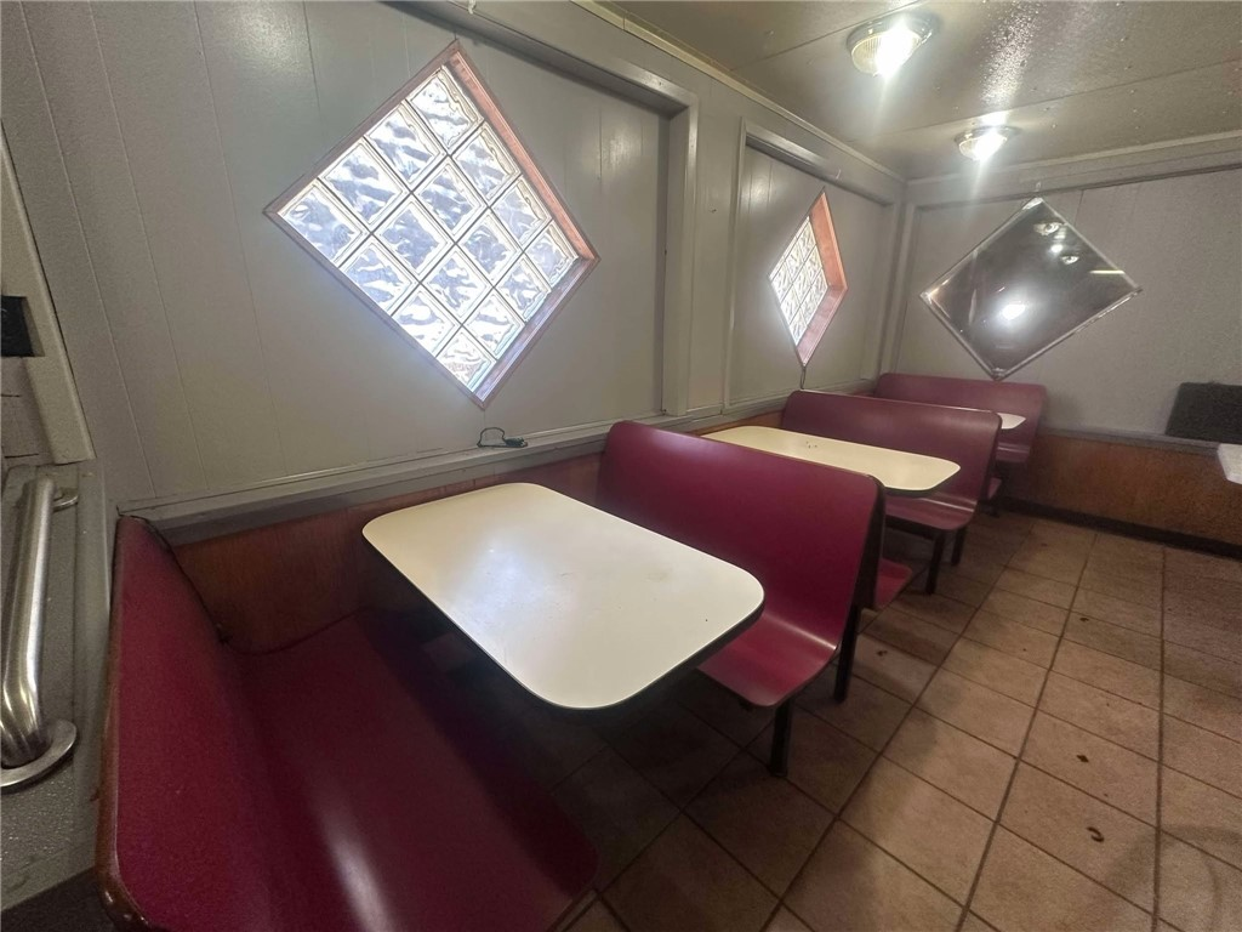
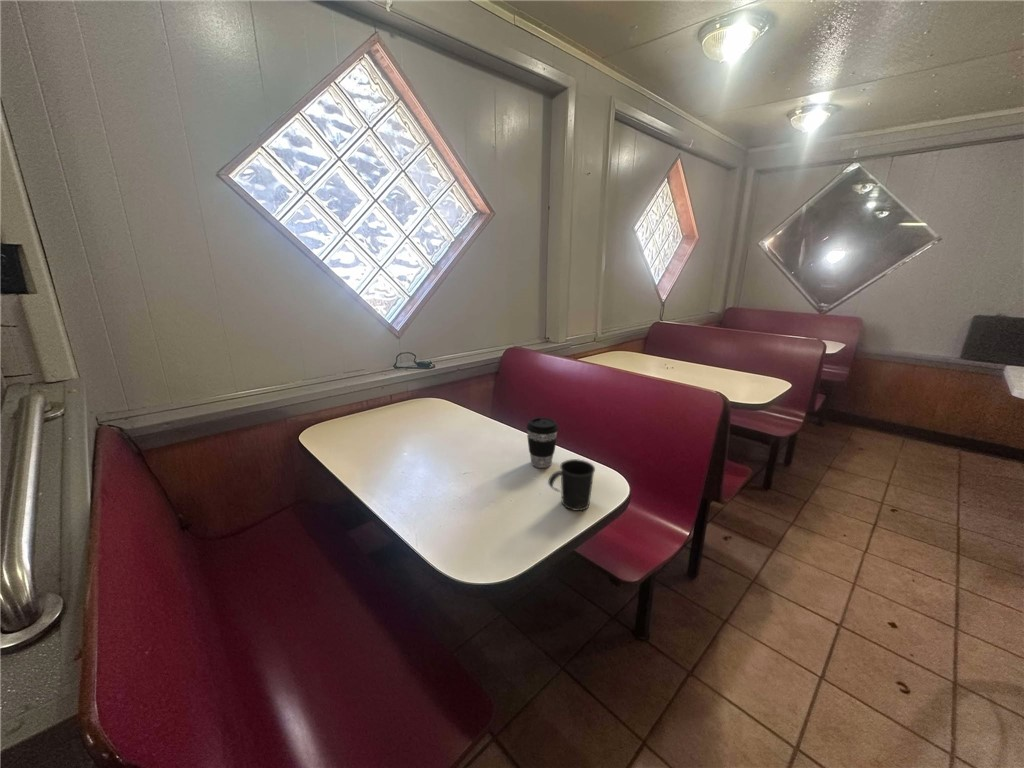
+ mug (570, 486)
+ coffee cup (542, 442)
